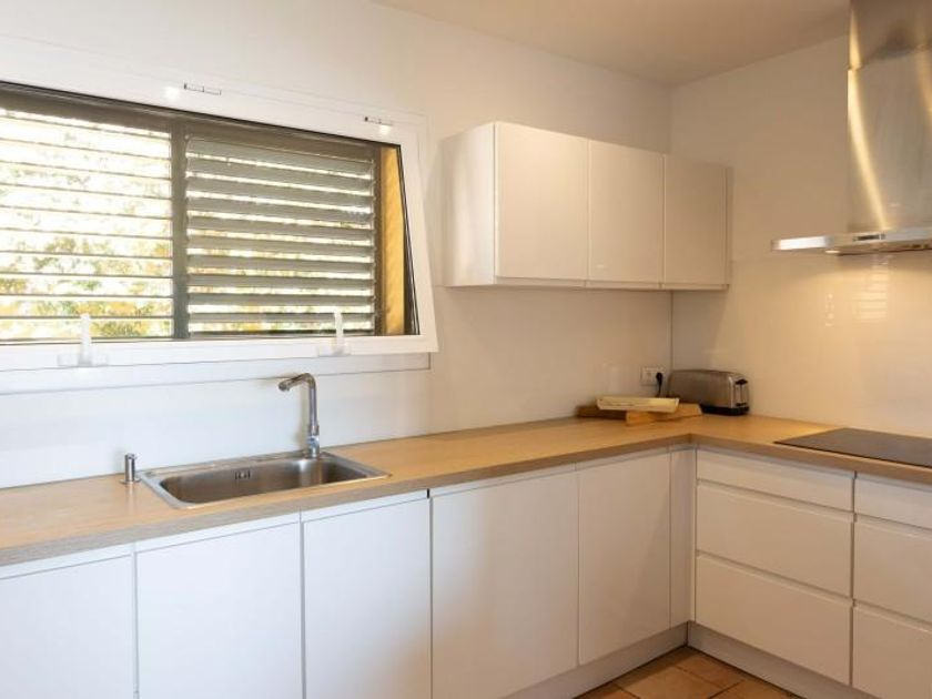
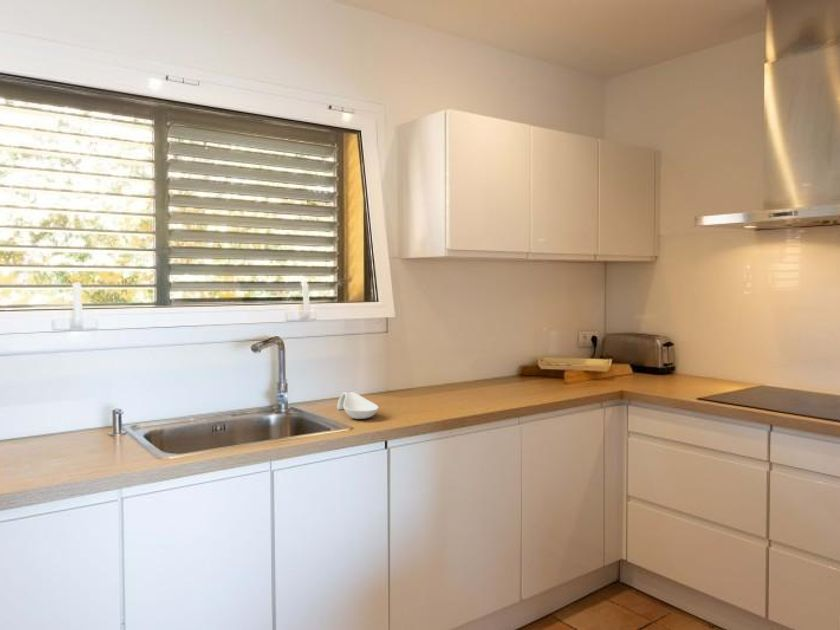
+ spoon rest (354, 404)
